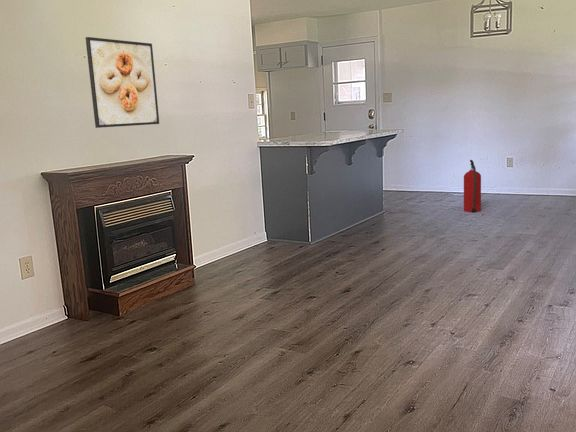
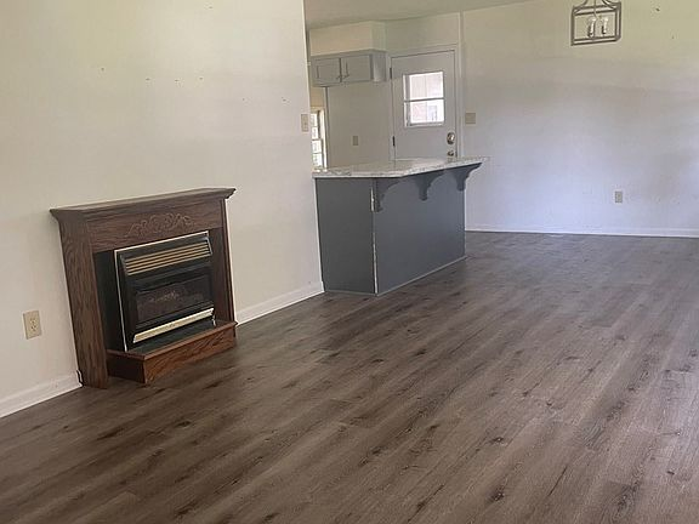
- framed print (125, 83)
- fire extinguisher (471, 186)
